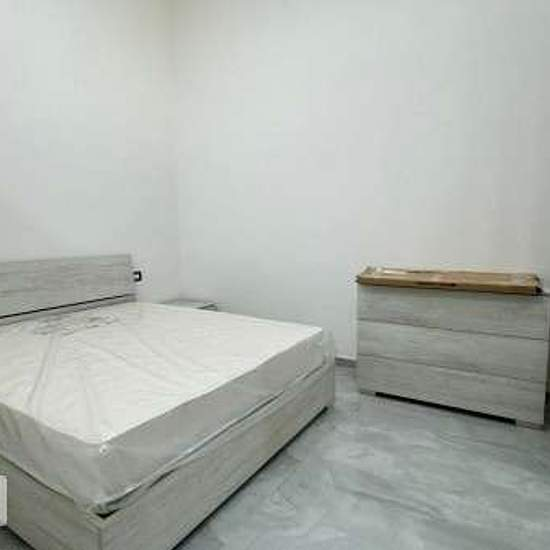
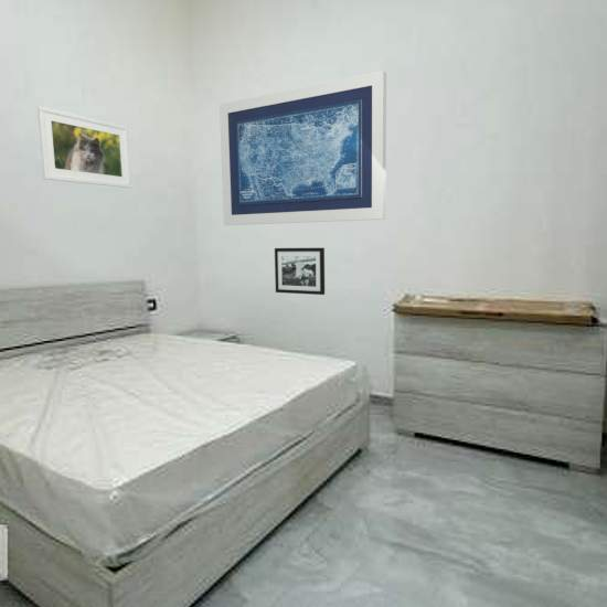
+ wall art (296, 157)
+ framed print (88, 150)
+ picture frame (299, 270)
